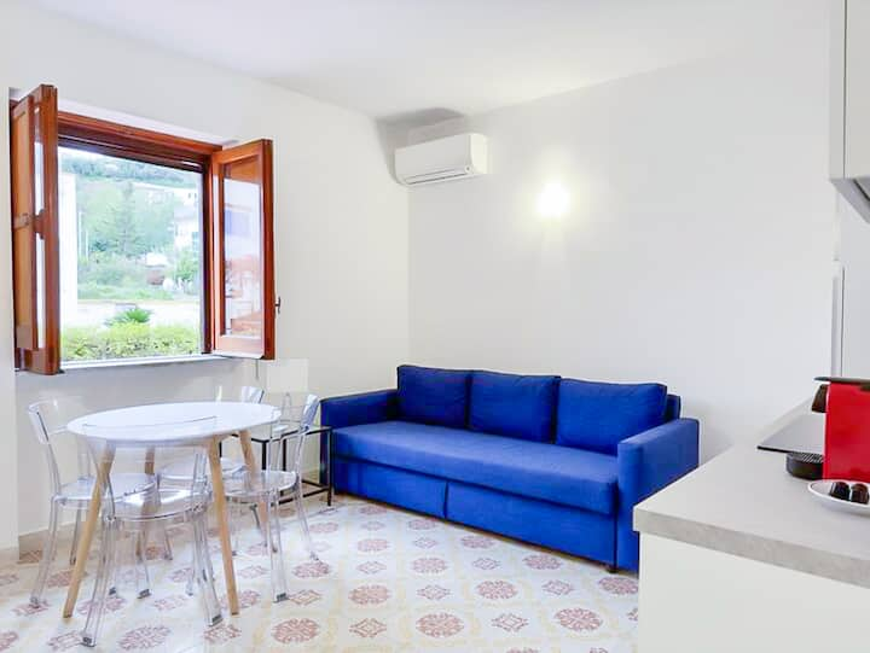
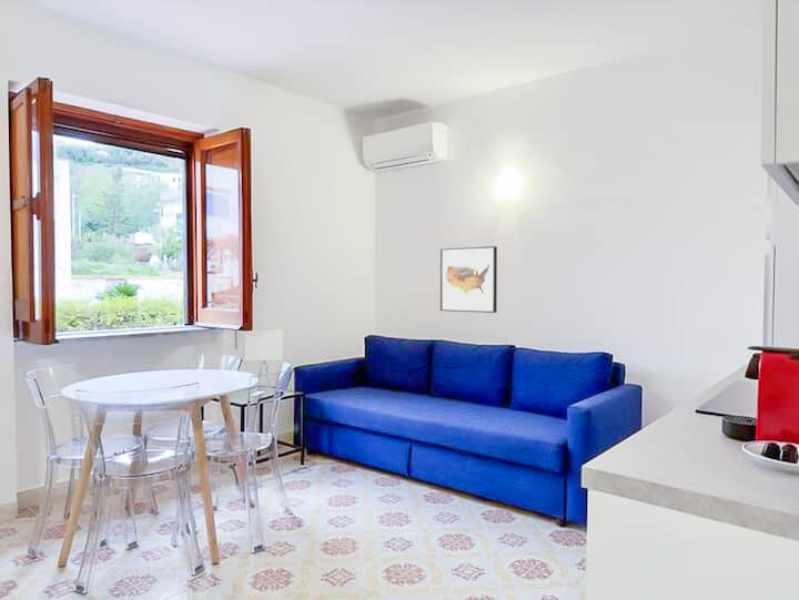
+ wall art (467, 279)
